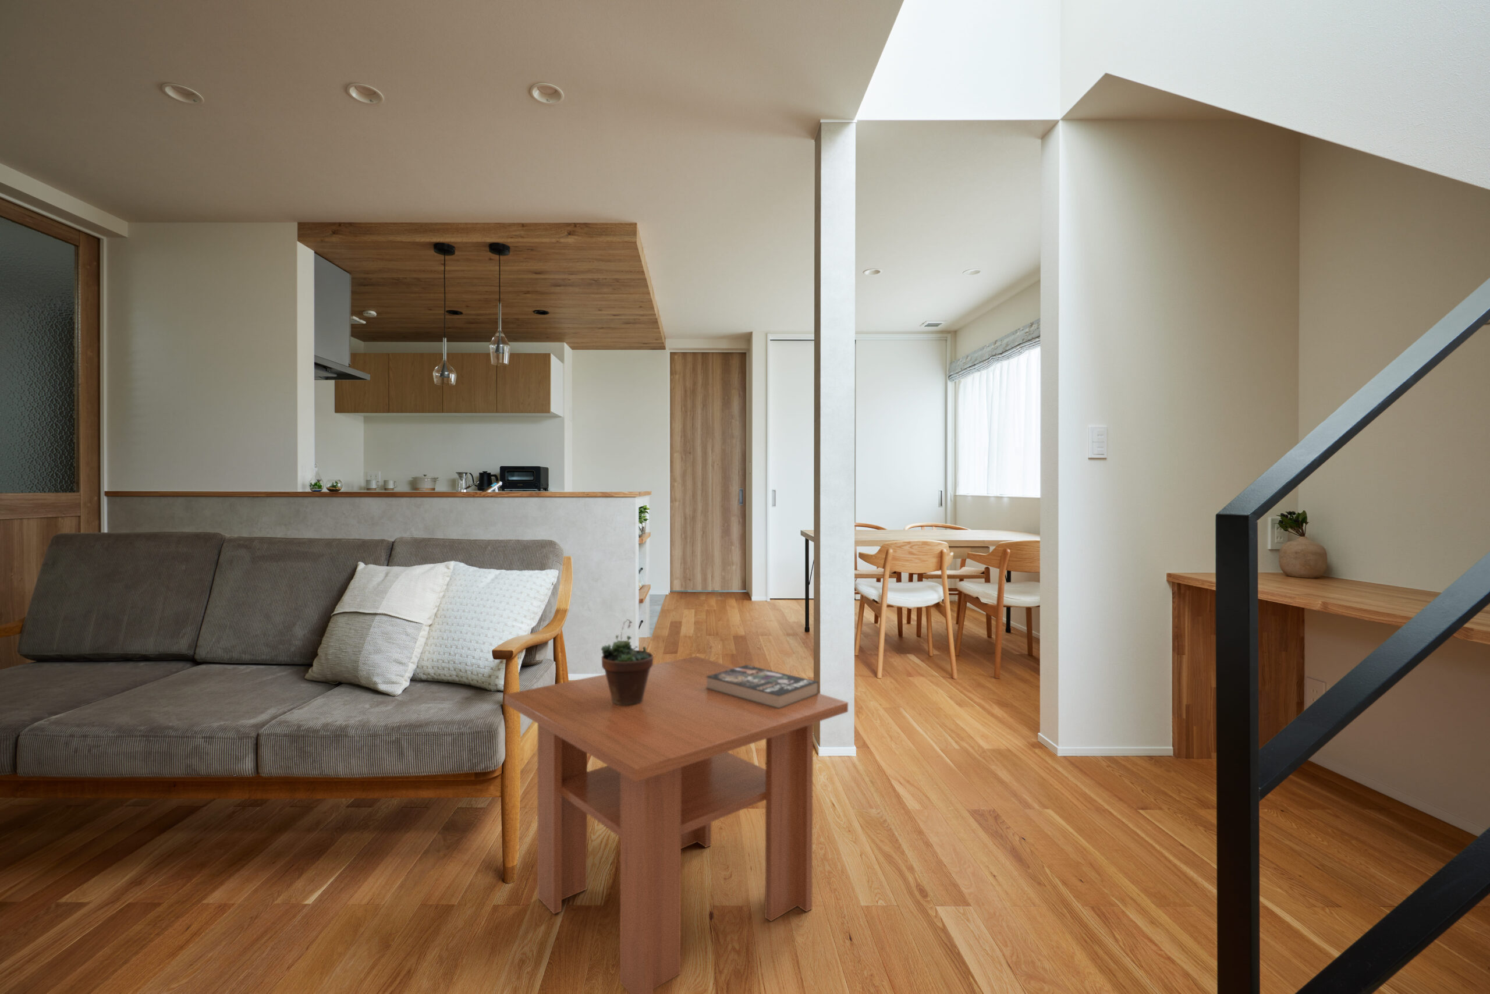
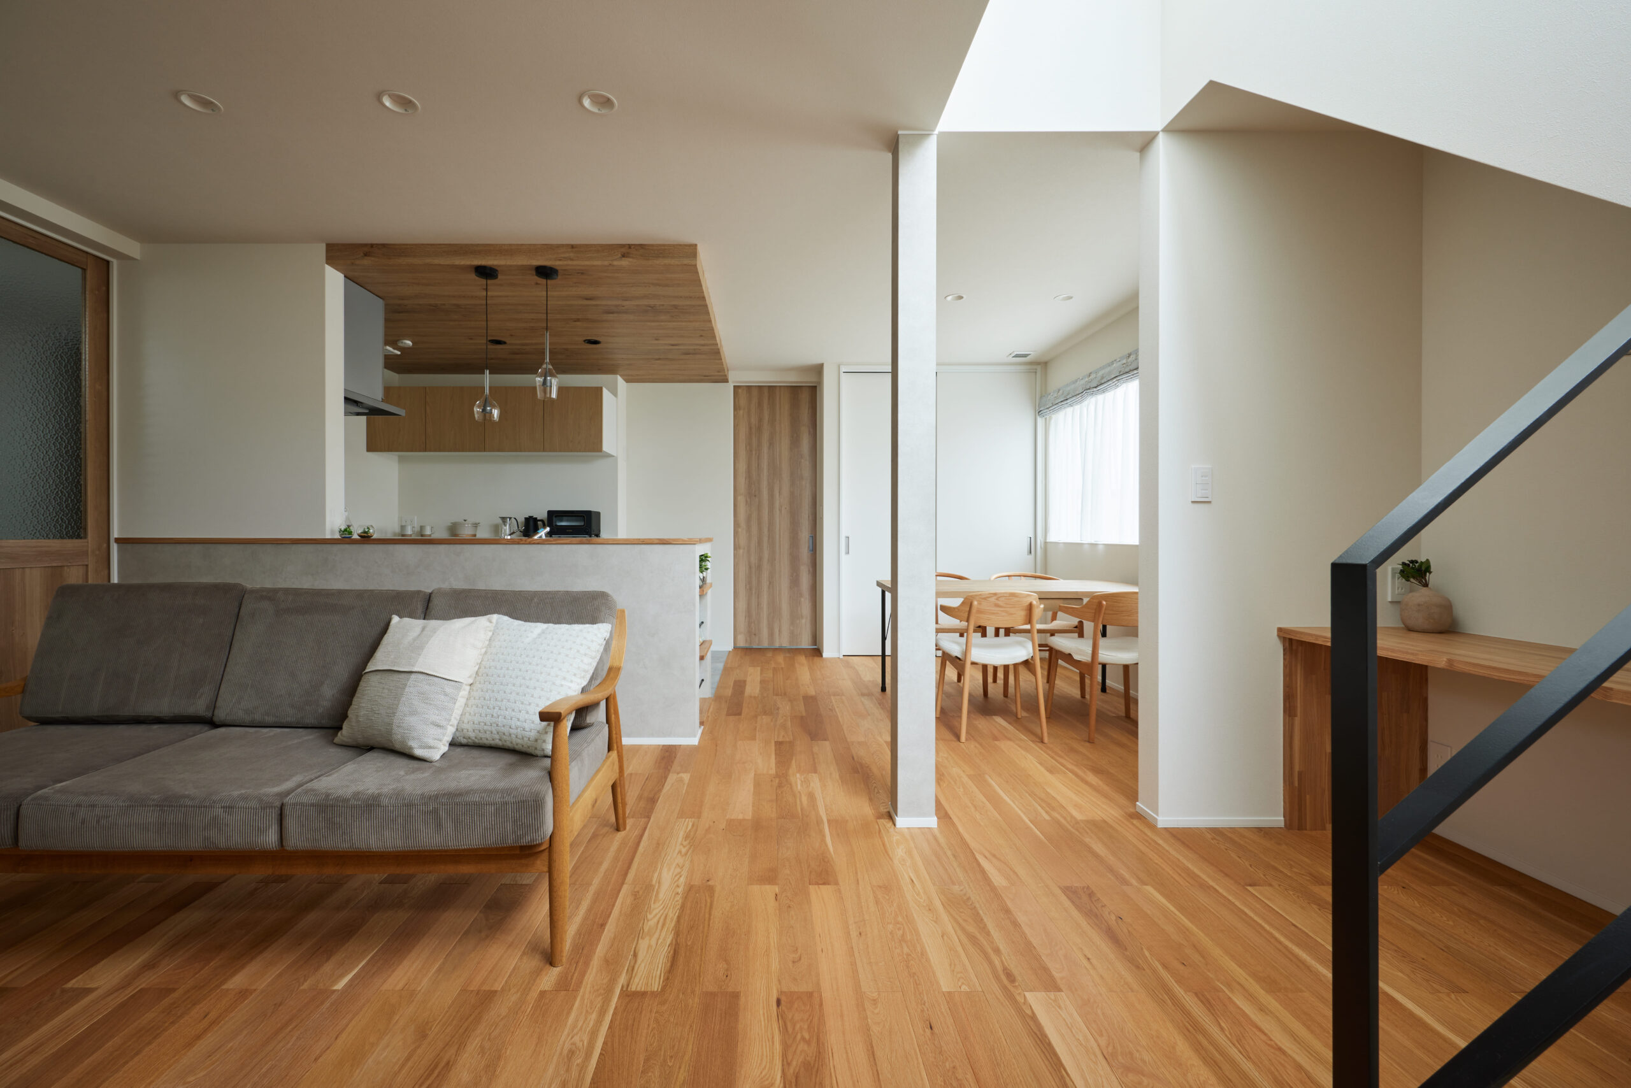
- book (761, 683)
- succulent plant (628, 659)
- coffee table (673, 800)
